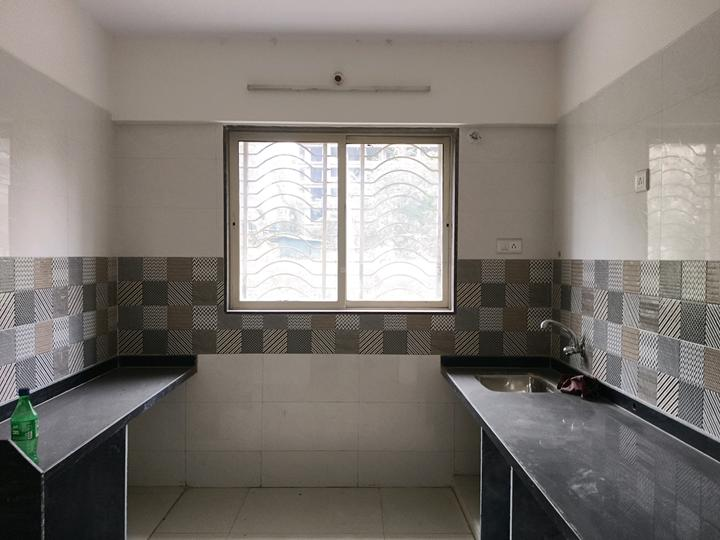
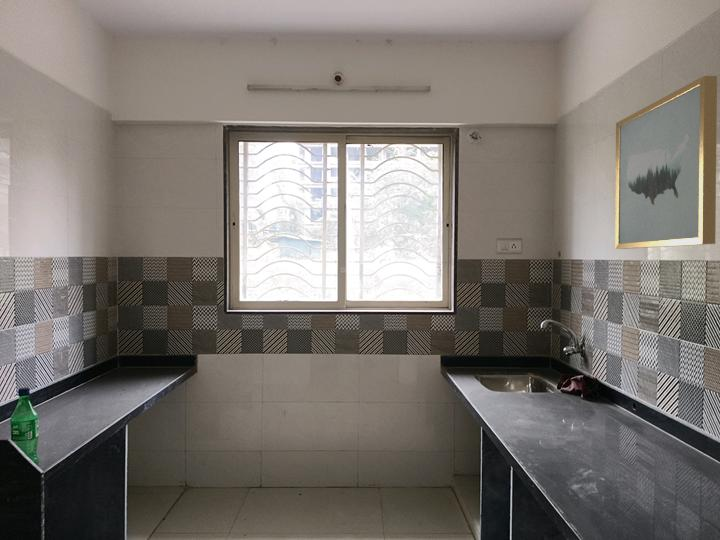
+ wall art (658, 174)
